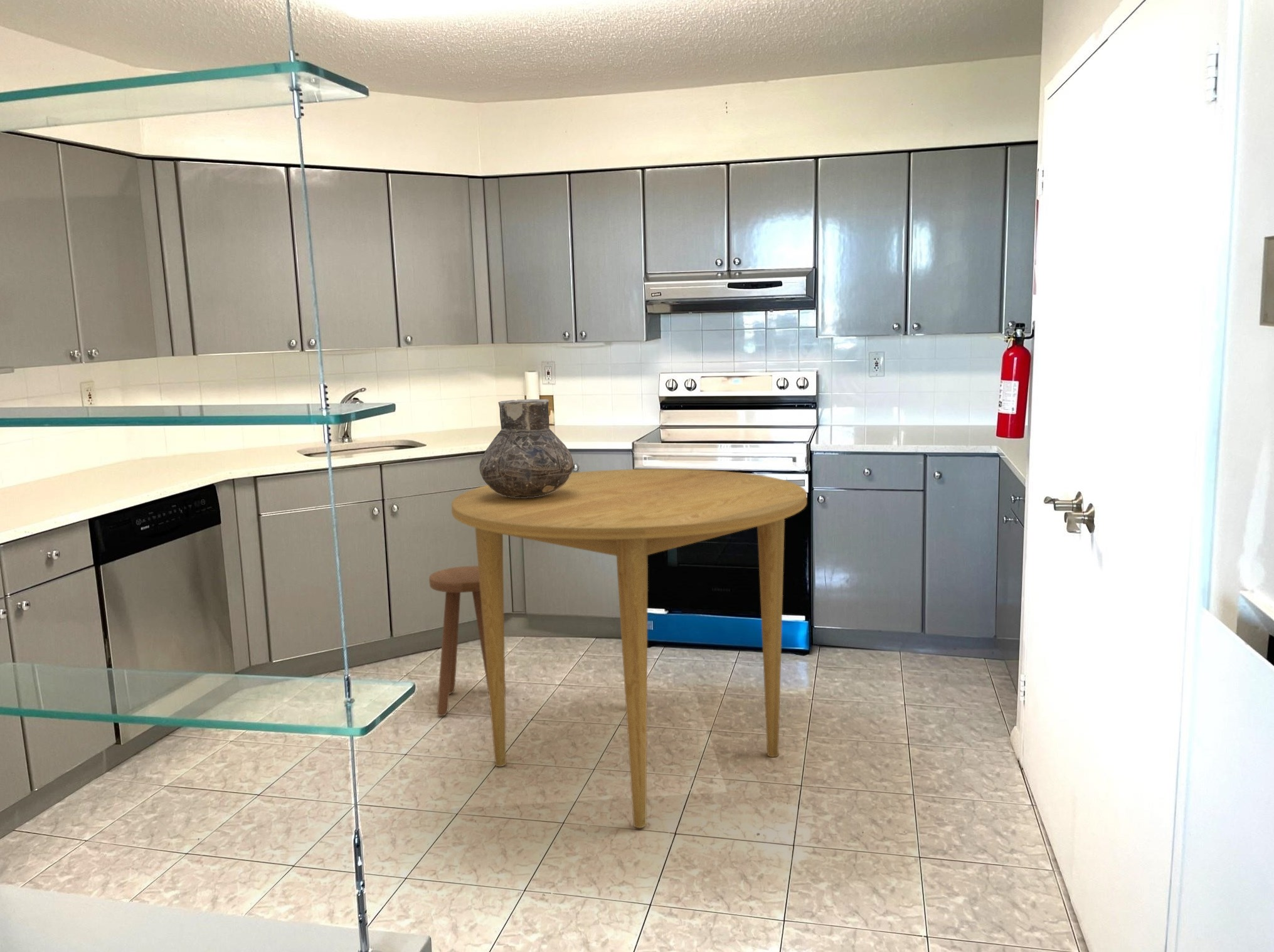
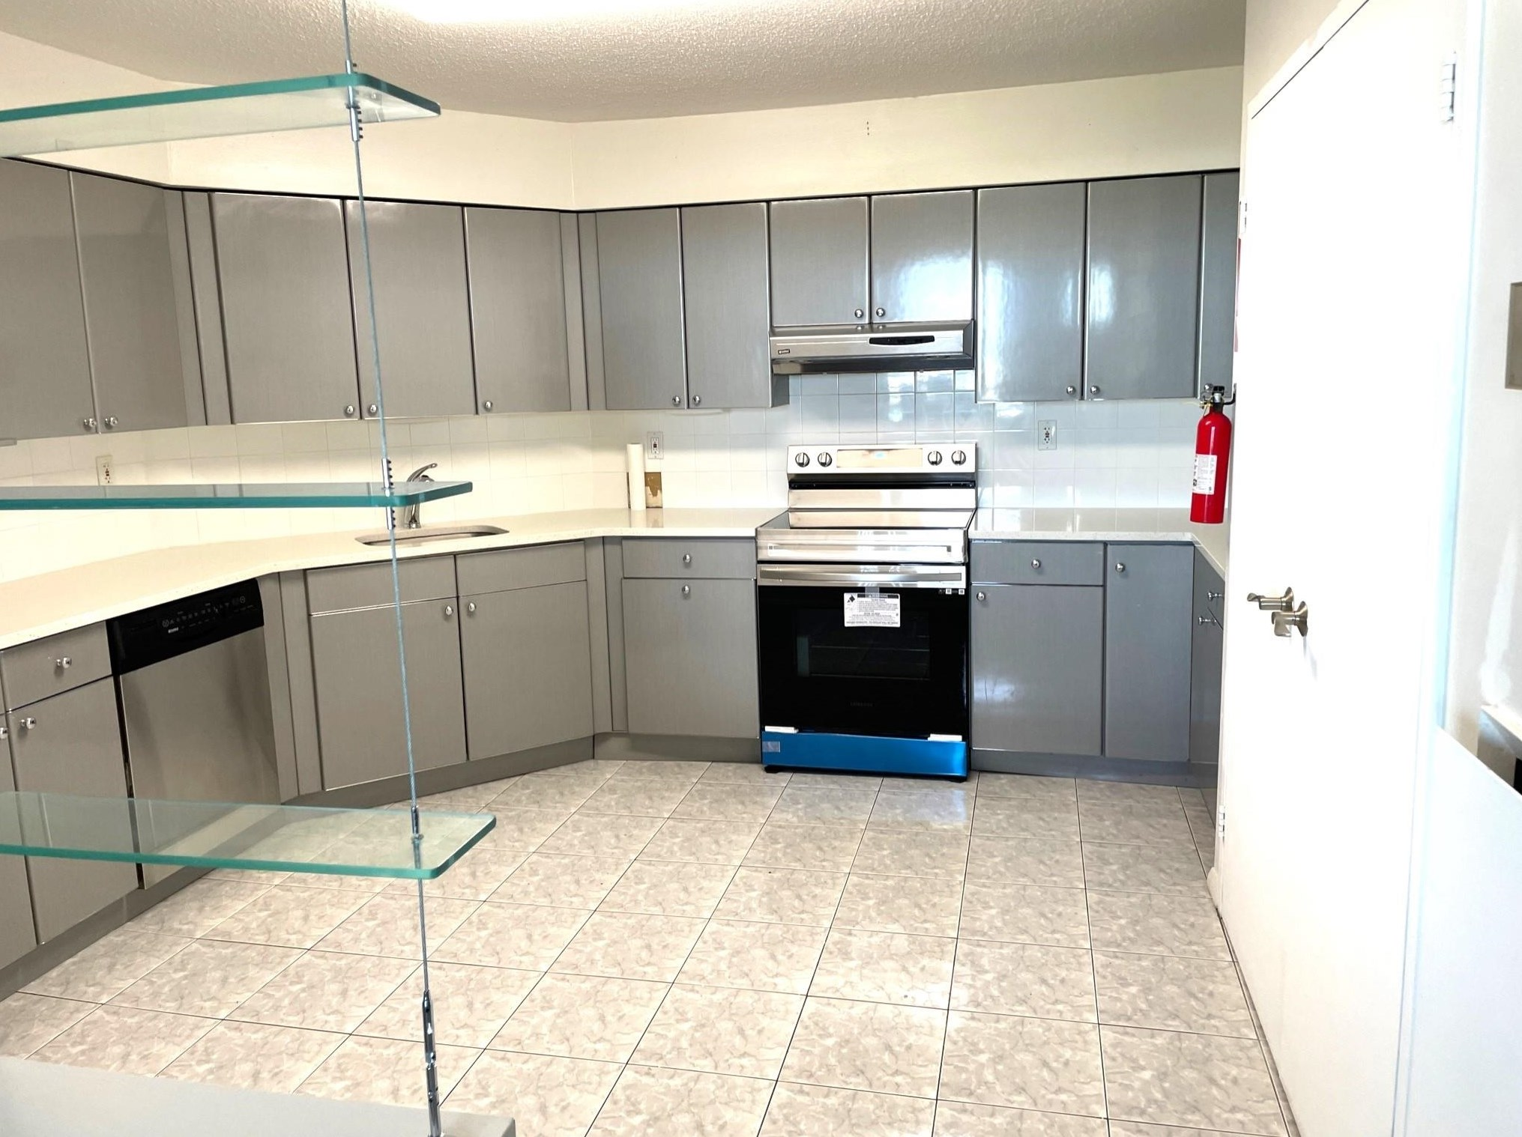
- stool (479, 637)
- vase (526, 447)
- dining table (633, 629)
